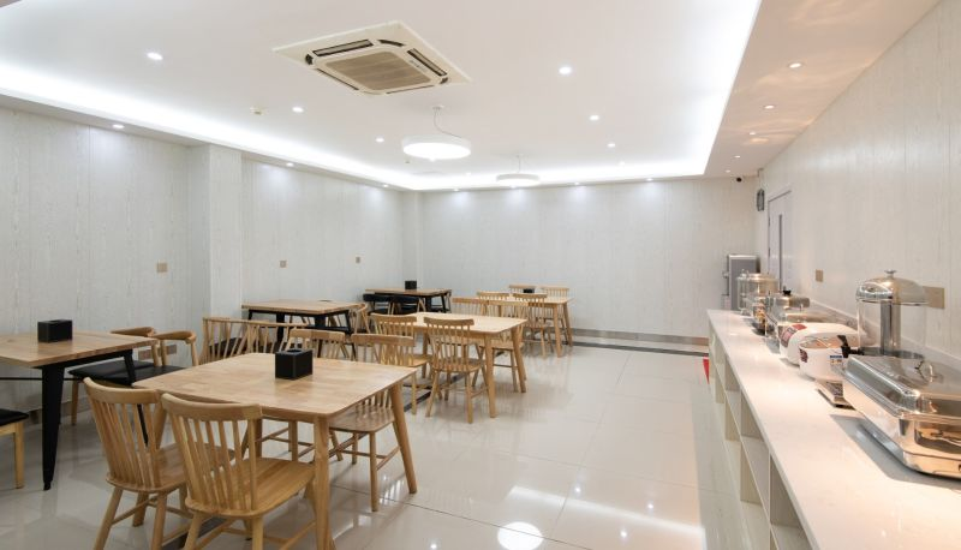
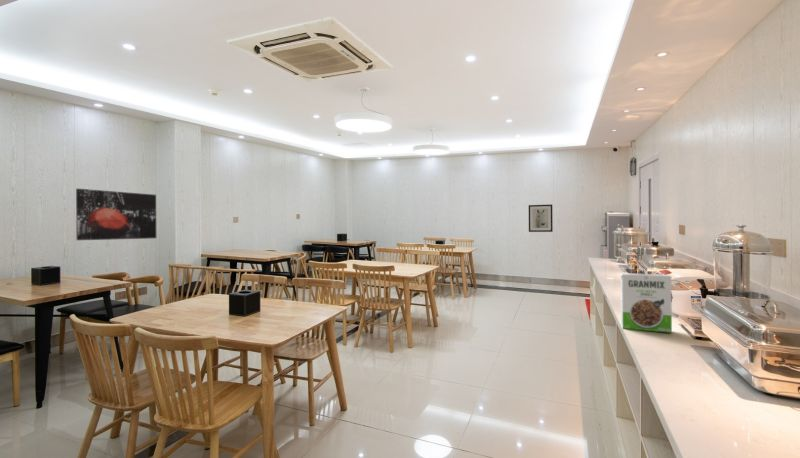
+ cereal box (645, 301)
+ wall art (119, 215)
+ wall art (540, 218)
